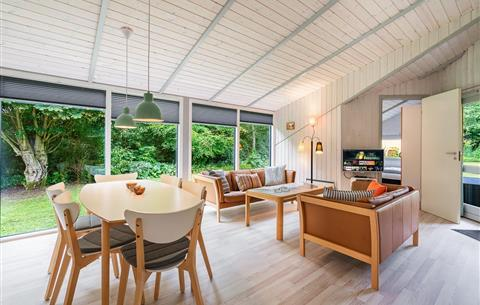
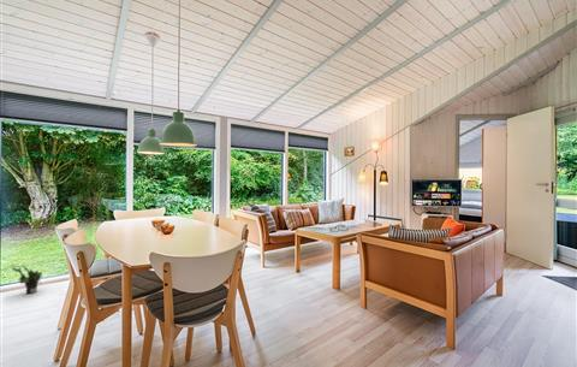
+ potted plant (26, 280)
